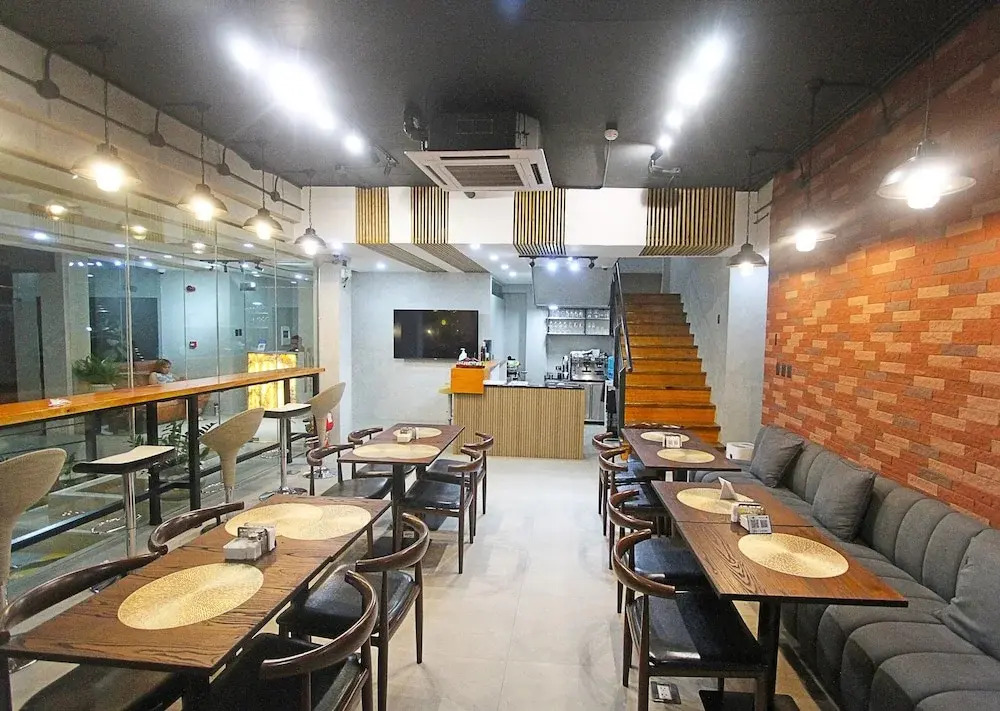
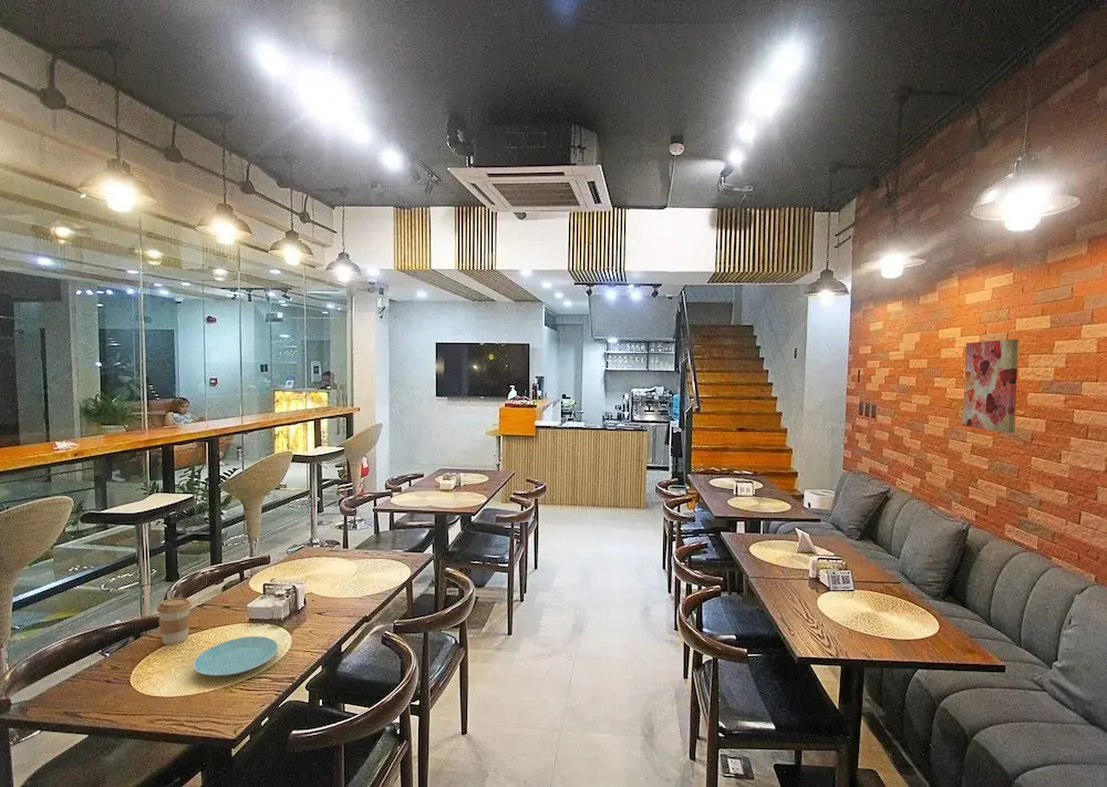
+ coffee cup (175, 619)
+ plate (237, 657)
+ wall art (989, 385)
